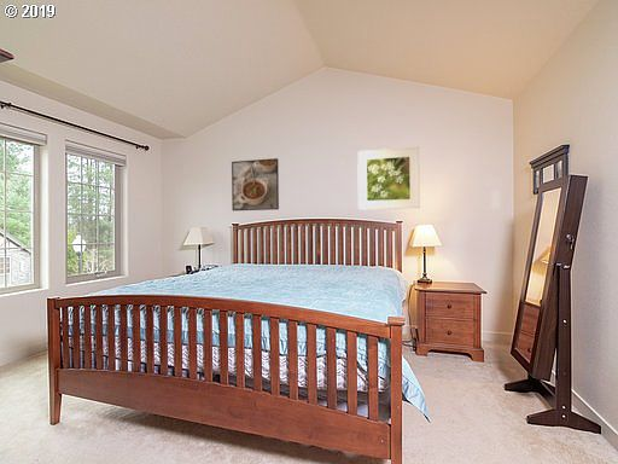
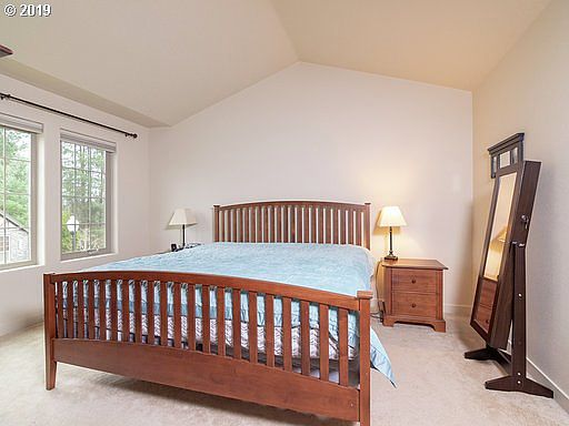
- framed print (387, 179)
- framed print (255, 185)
